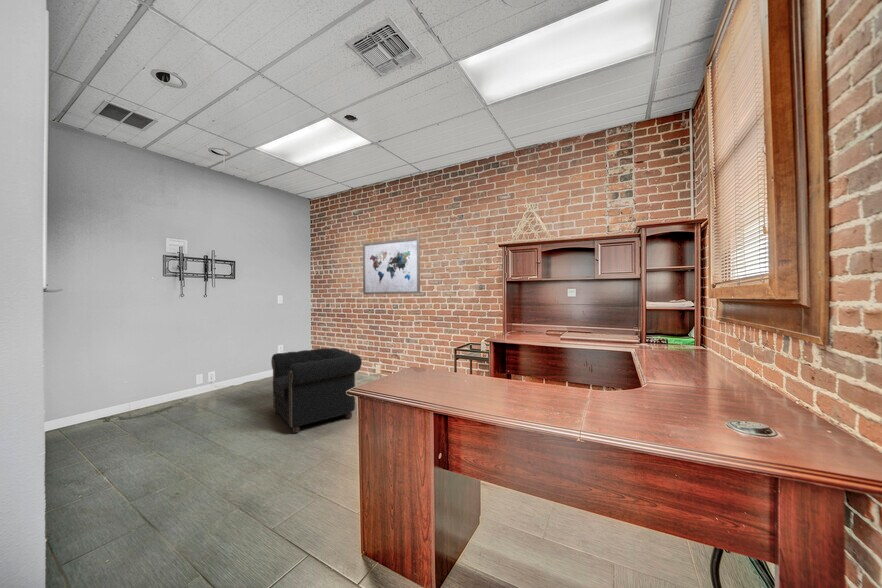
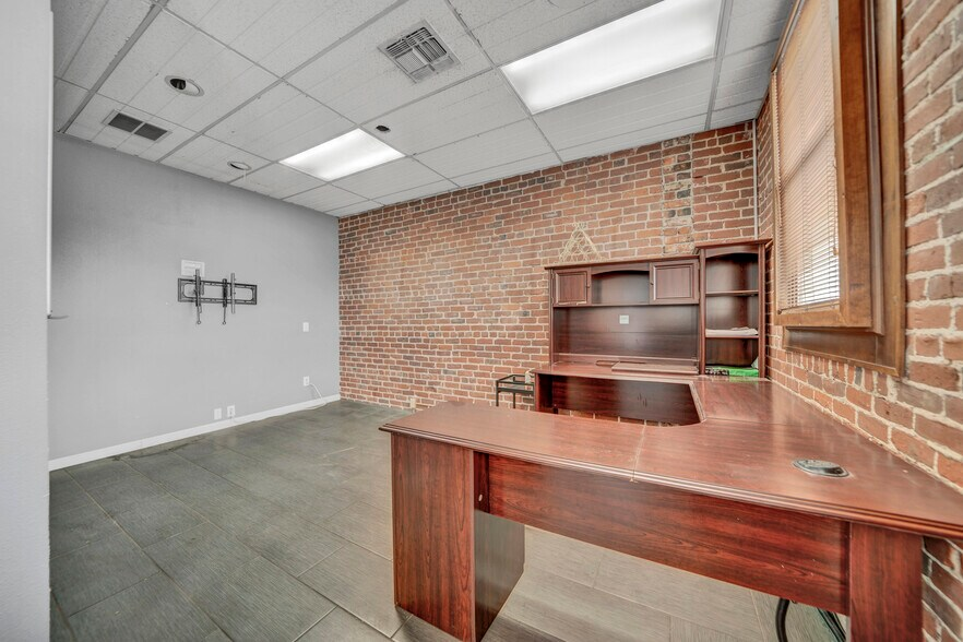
- wall art (390, 267)
- armchair (317, 384)
